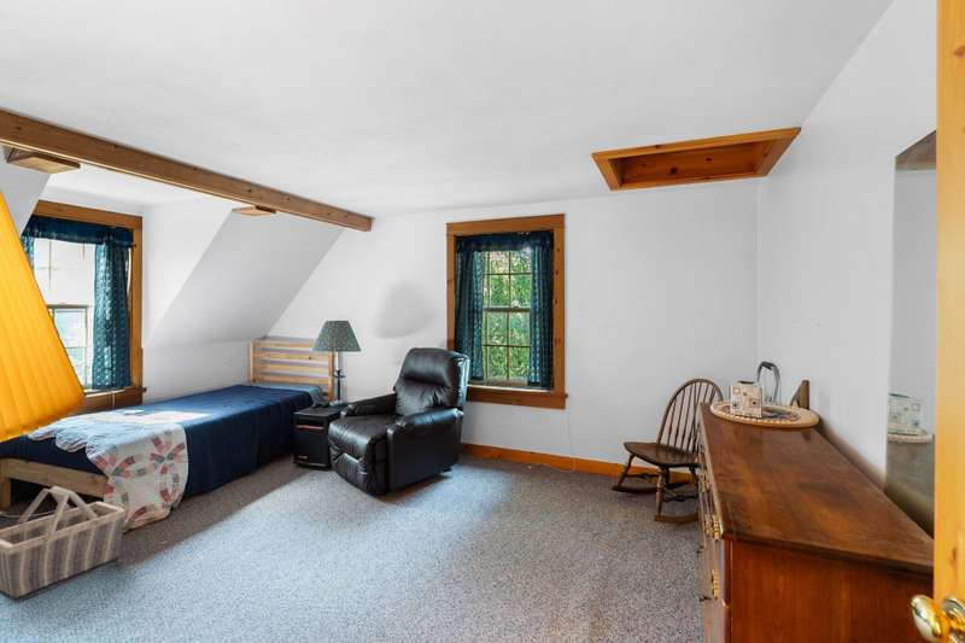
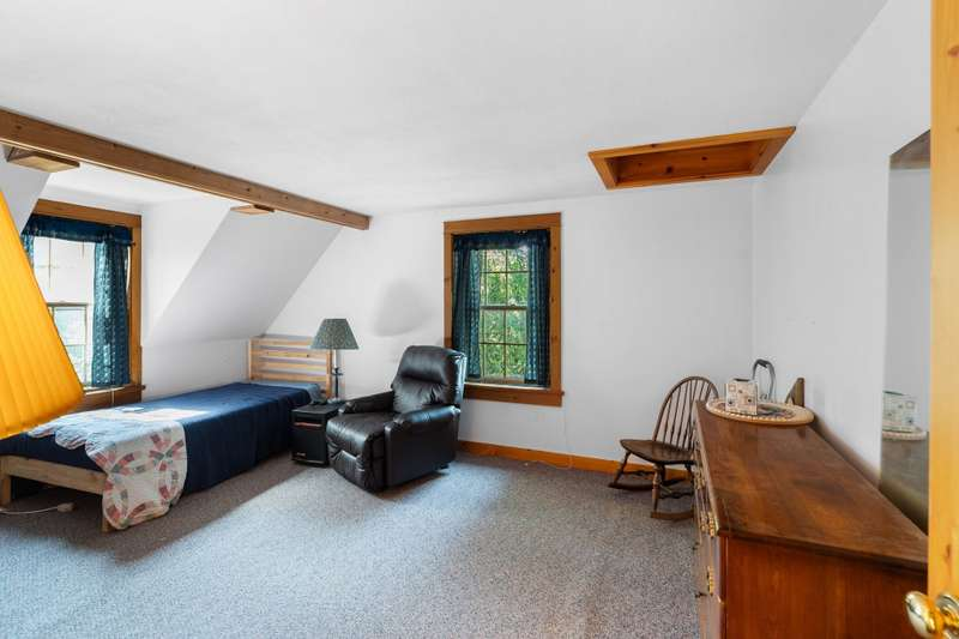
- basket (58, 532)
